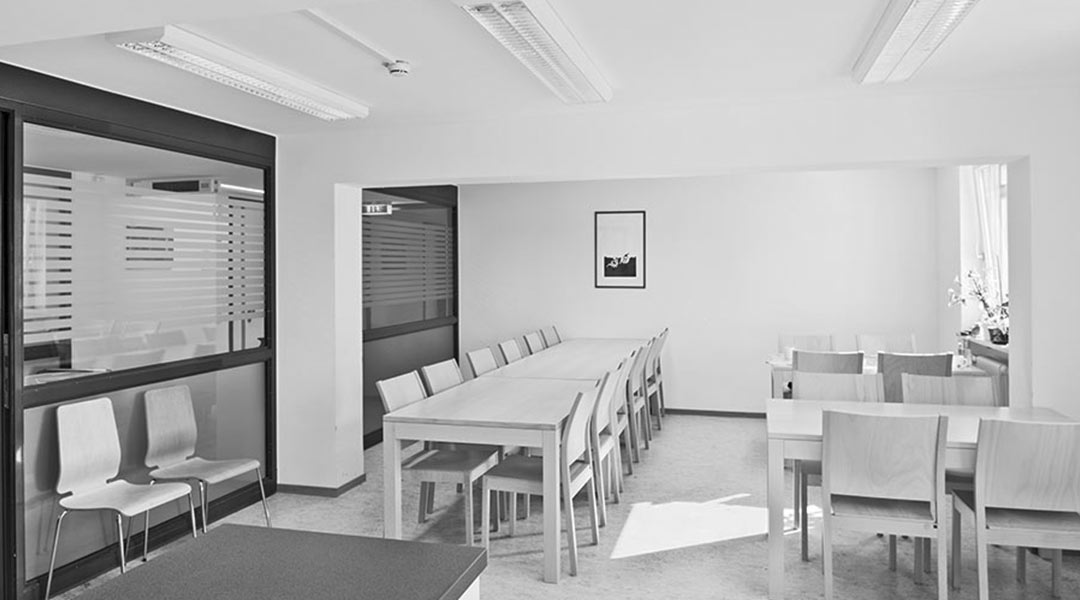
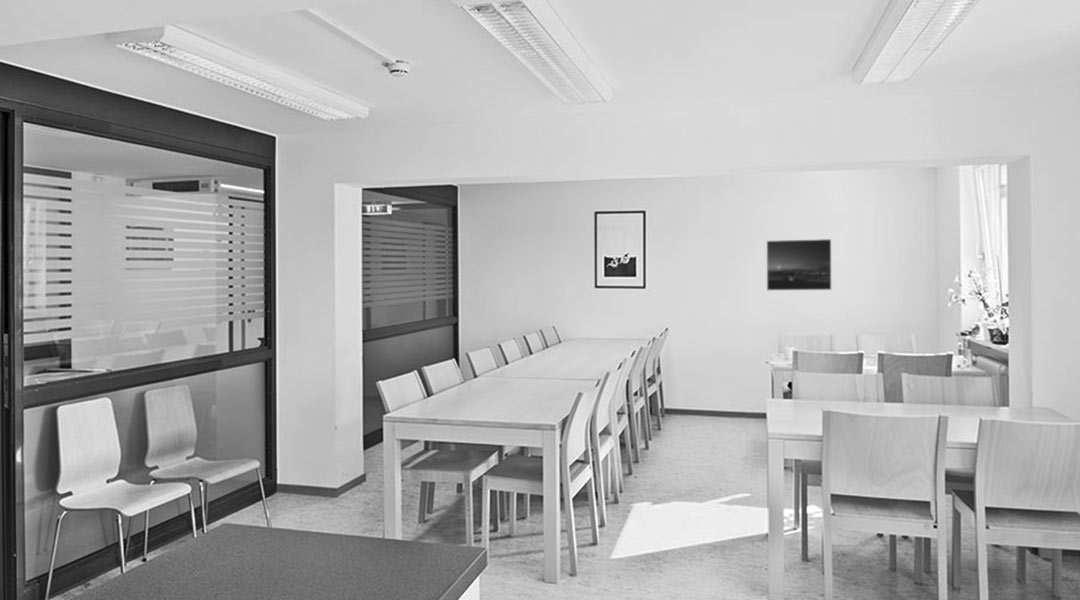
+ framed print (798, 265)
